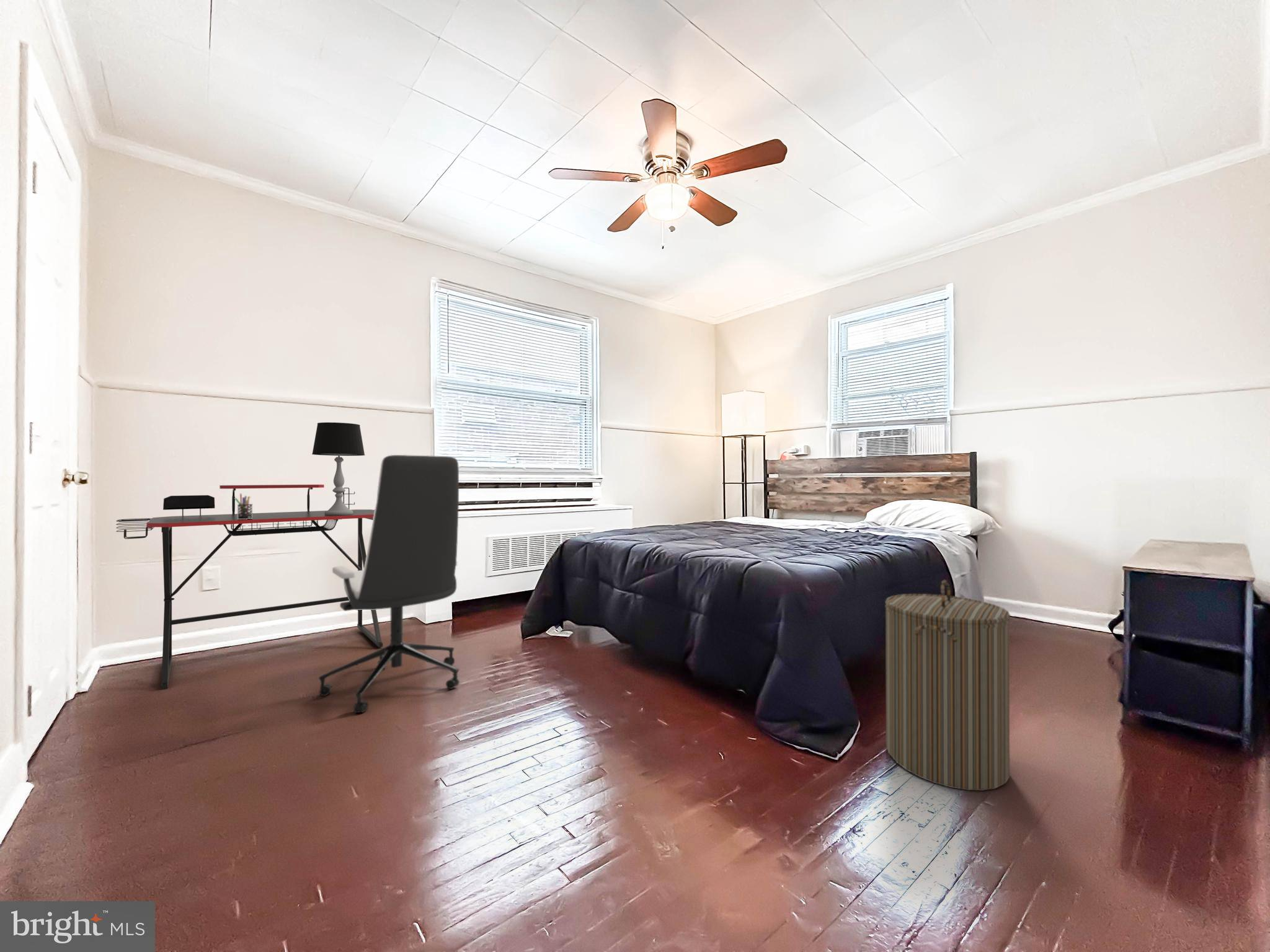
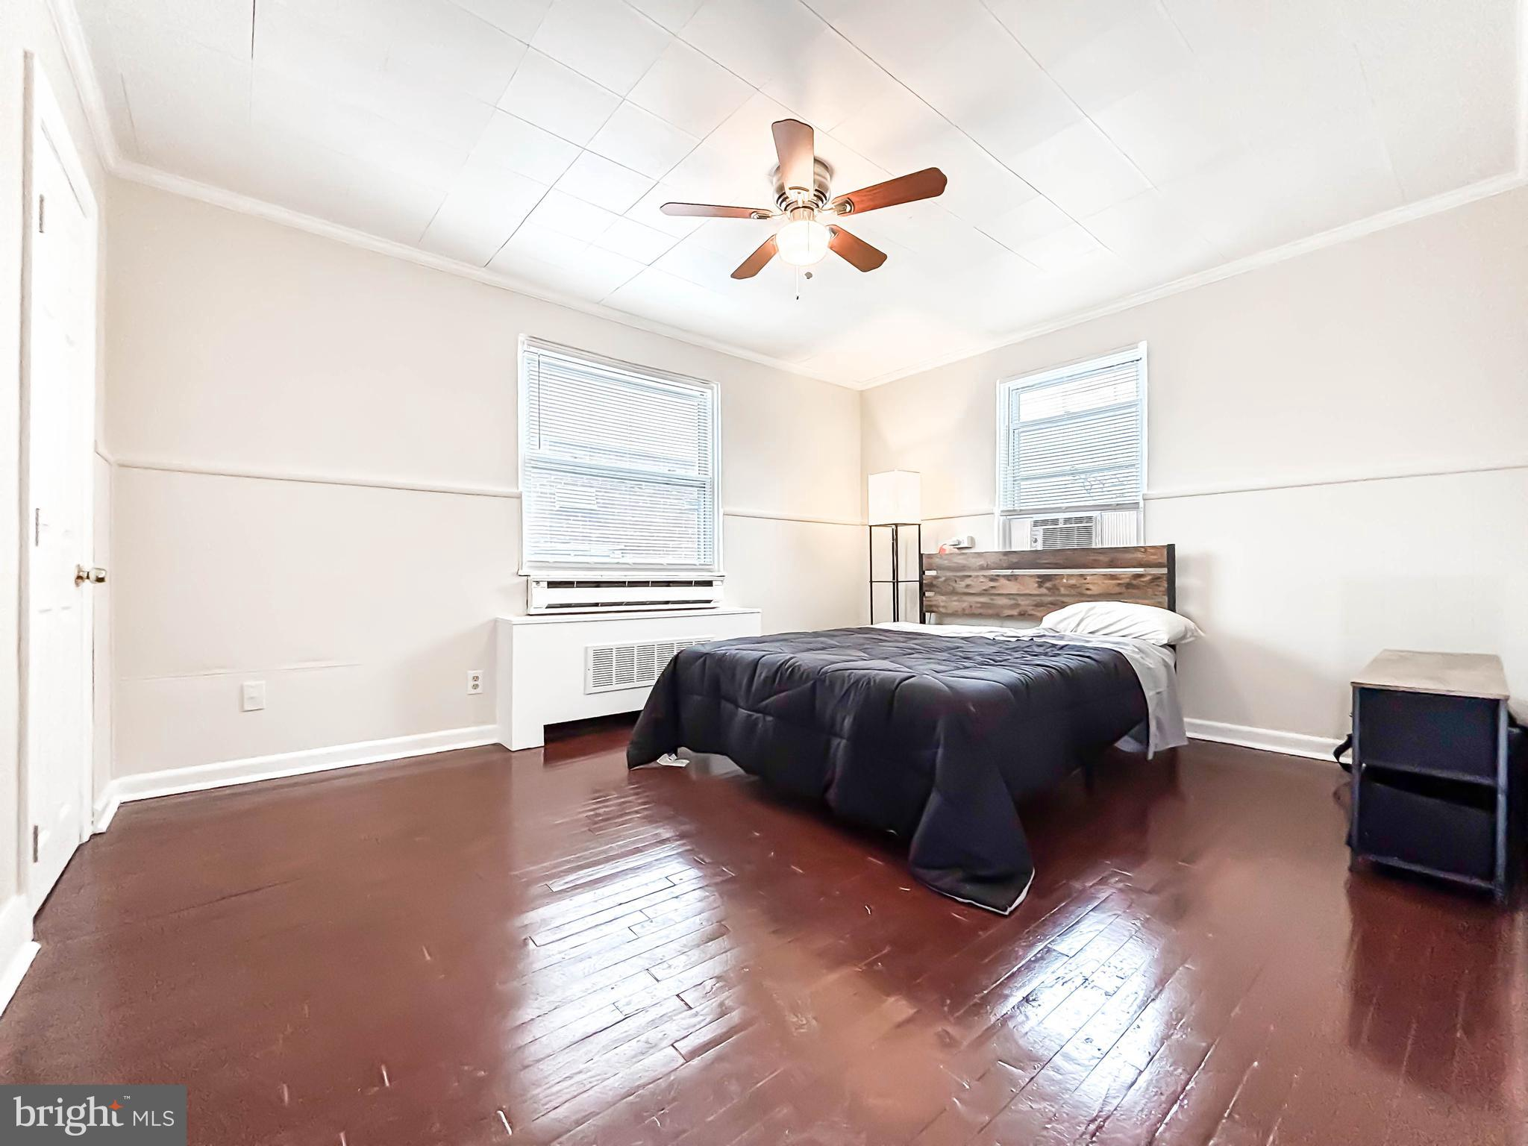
- laundry hamper (944, 670)
- table lamp (339, 469)
- pen holder (242, 506)
- office chair (399, 572)
- desk (278, 533)
